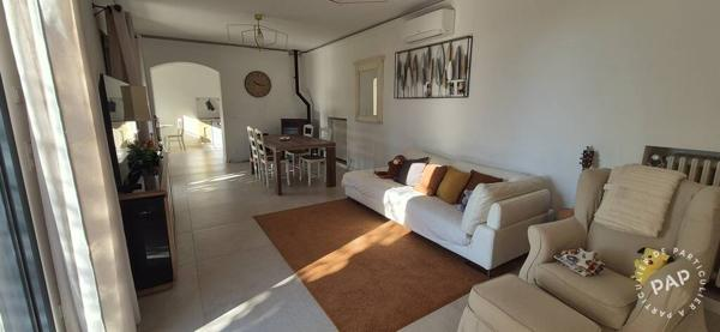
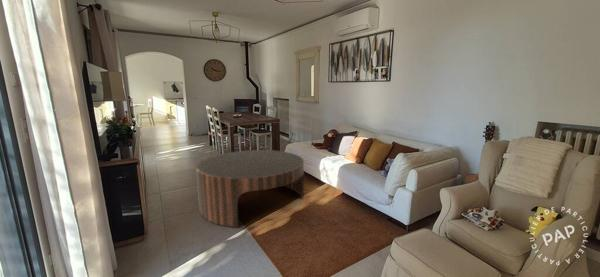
+ coffee table (252, 181)
